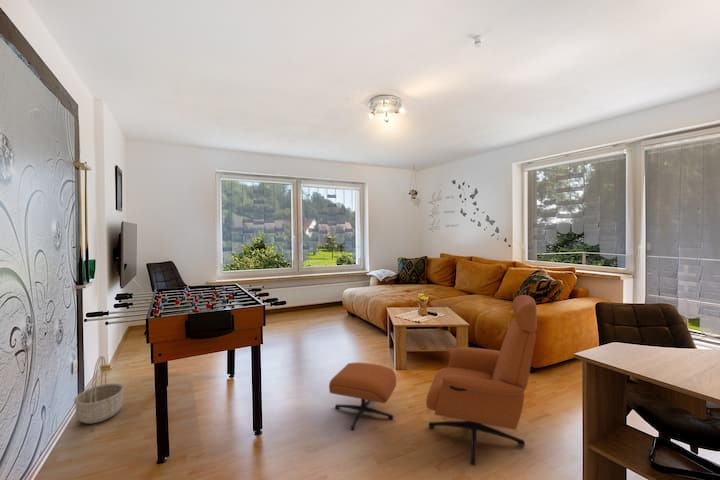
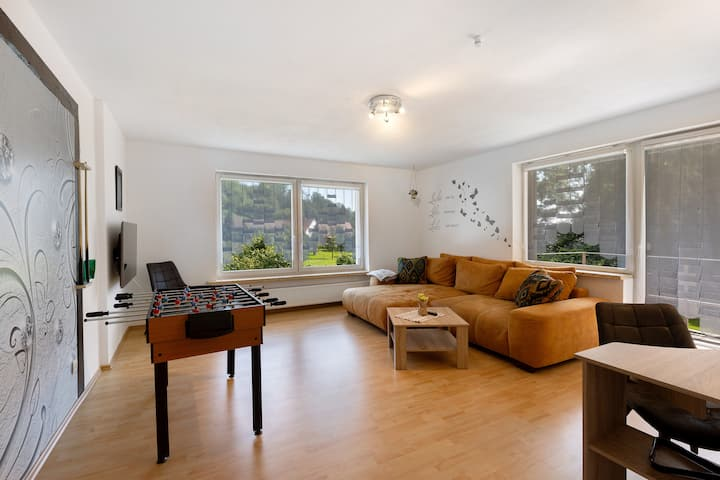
- armchair (438, 371)
- basket (100, 386)
